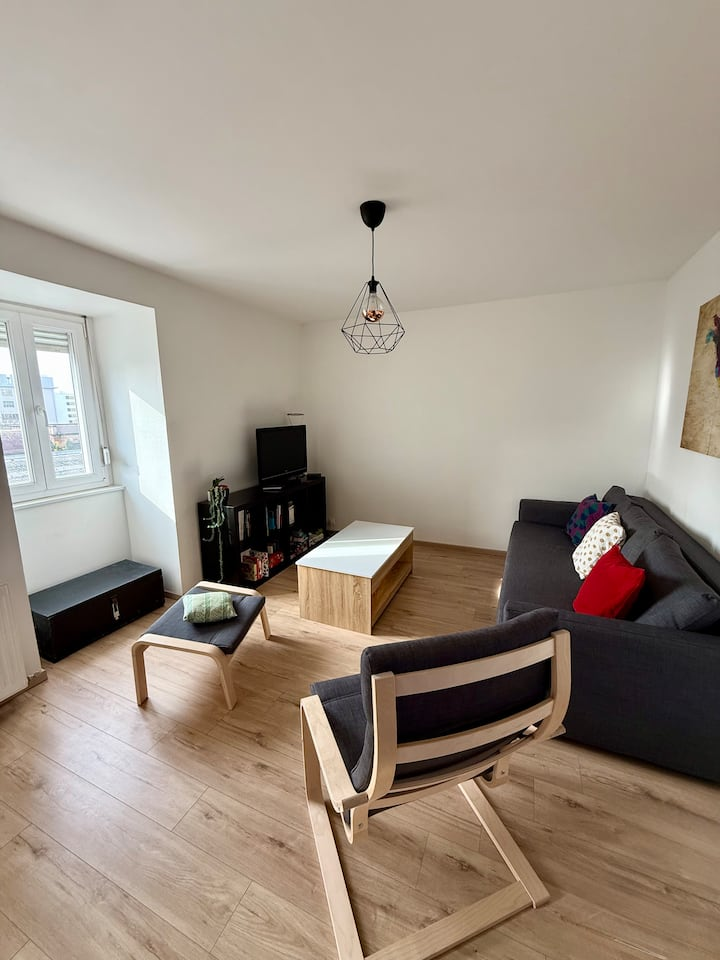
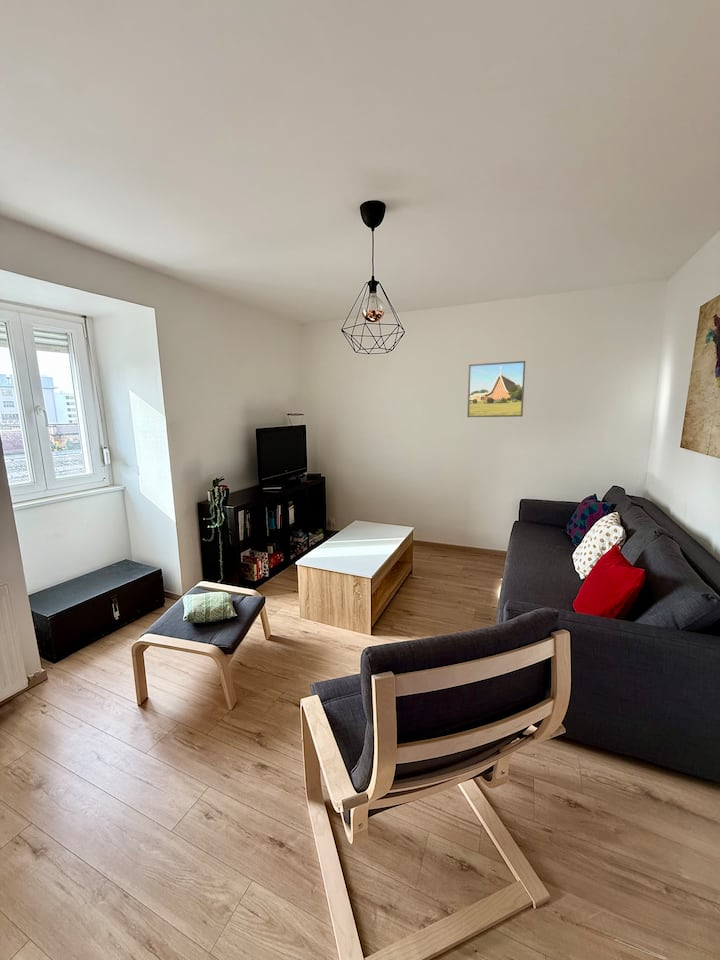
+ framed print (495, 390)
